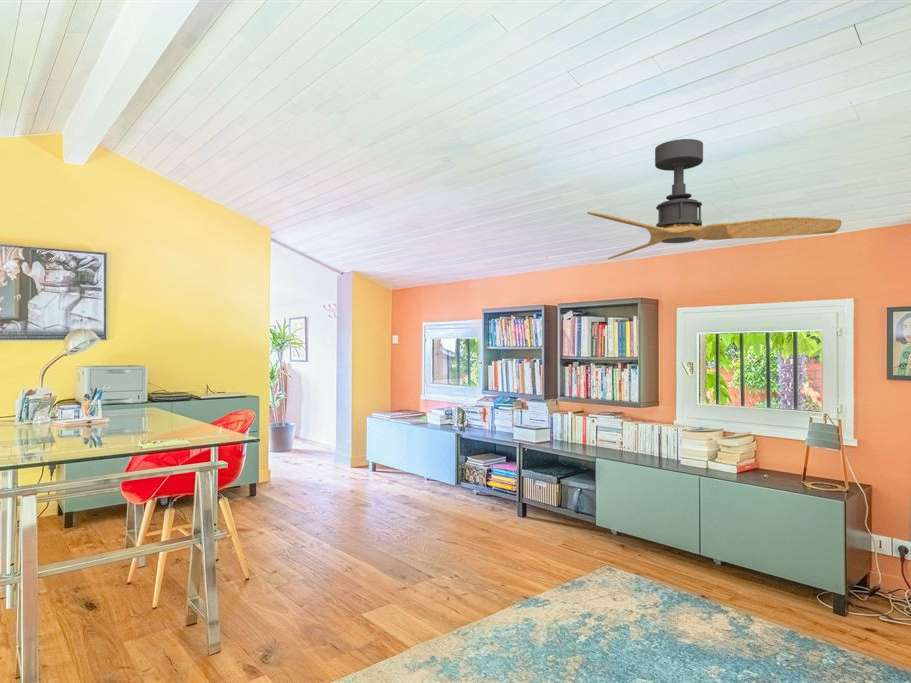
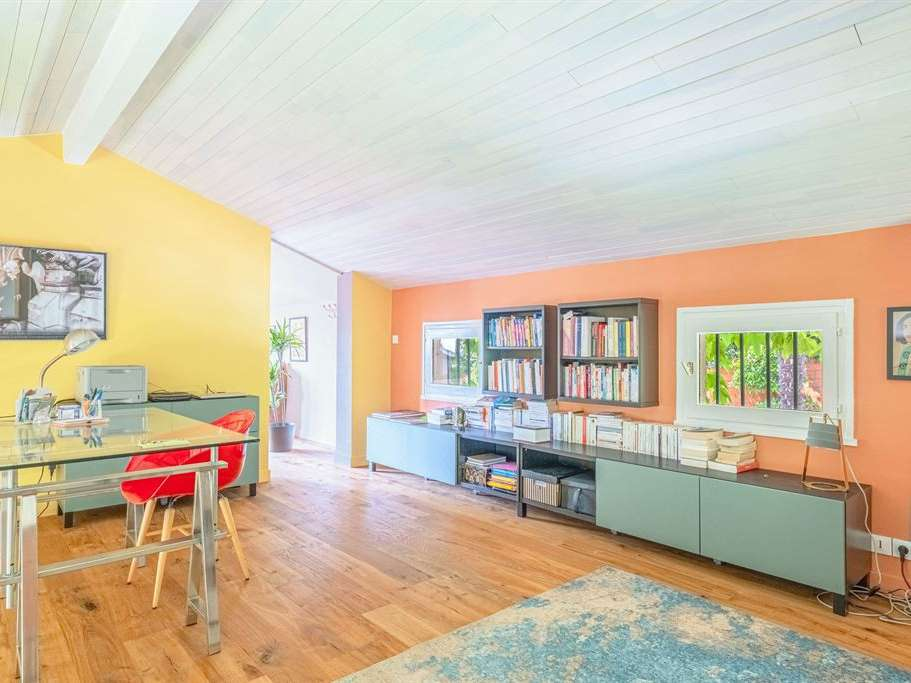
- ceiling fan (700, 202)
